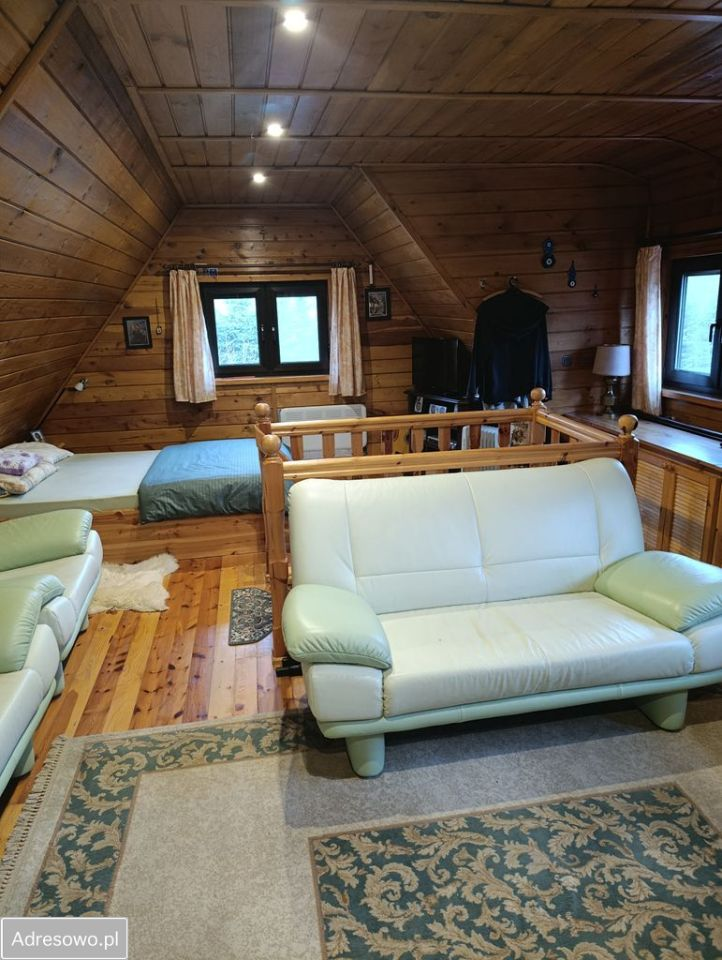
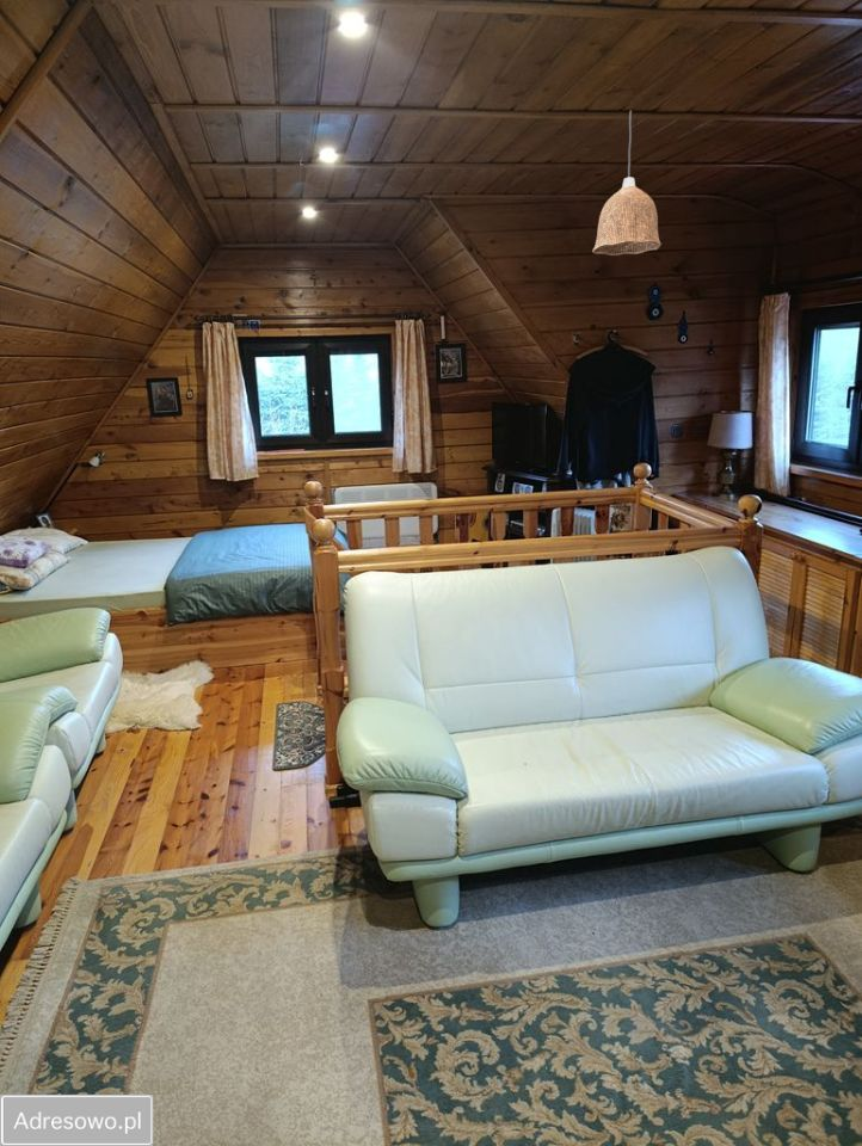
+ pendant lamp (628, 181)
